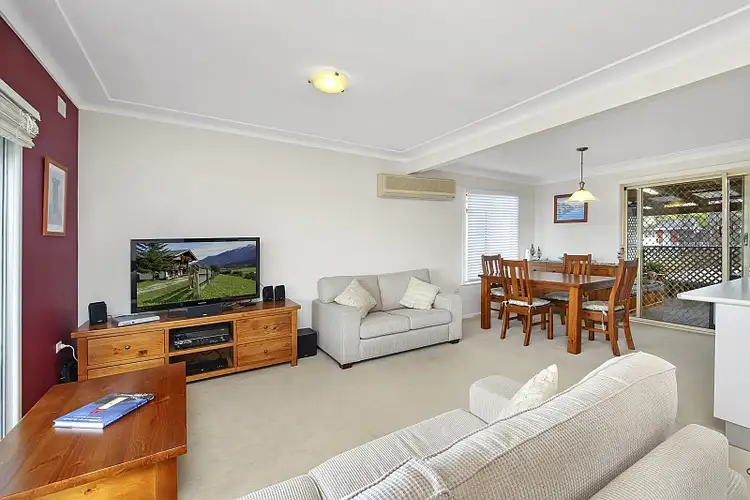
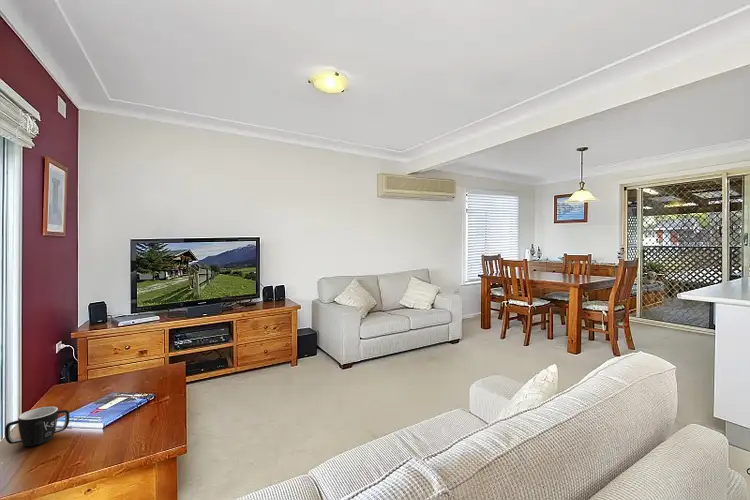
+ mug (38, 426)
